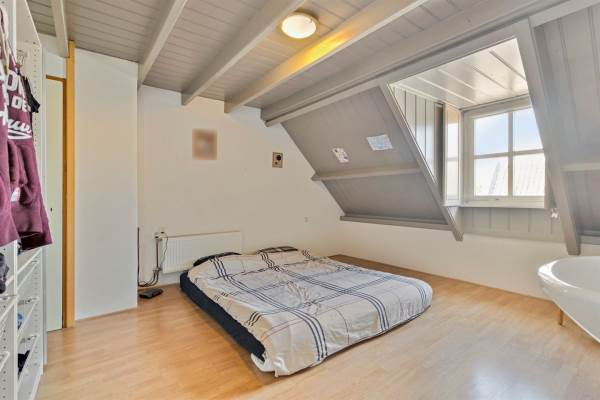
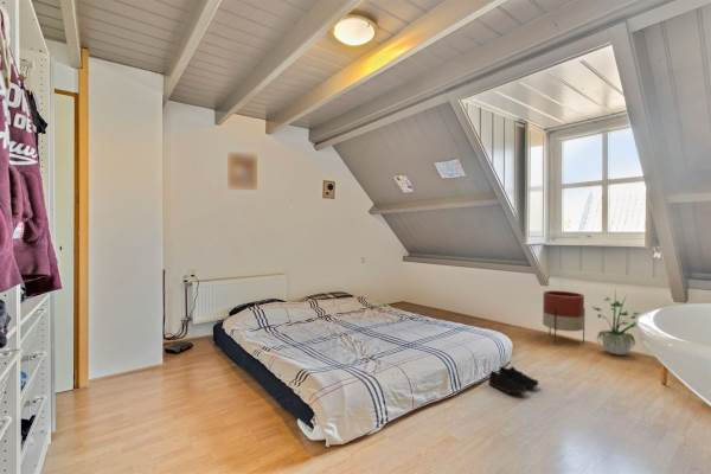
+ planter (562, 316)
+ potted plant (627, 322)
+ shoe (512, 378)
